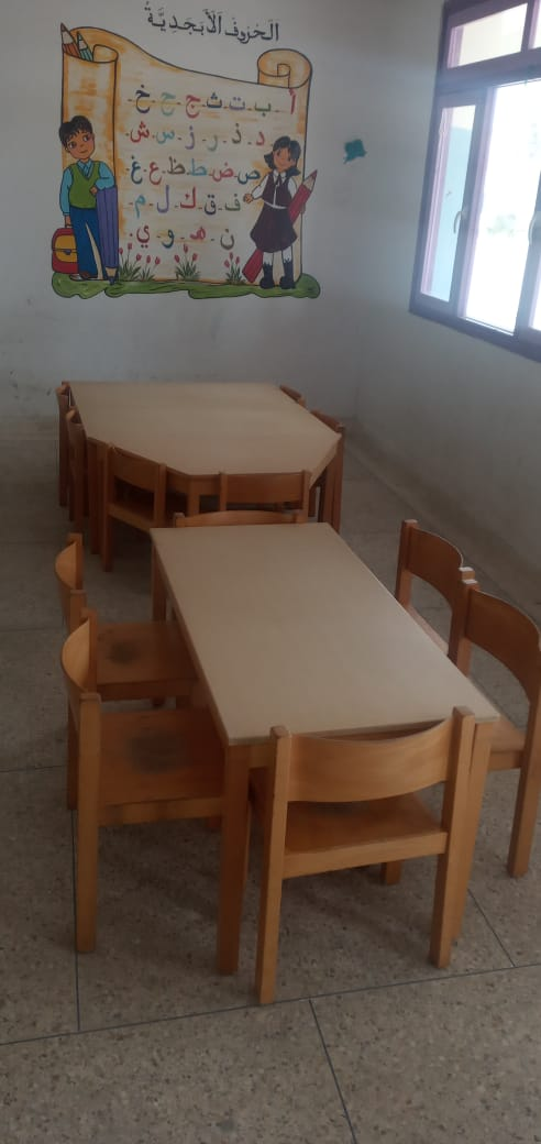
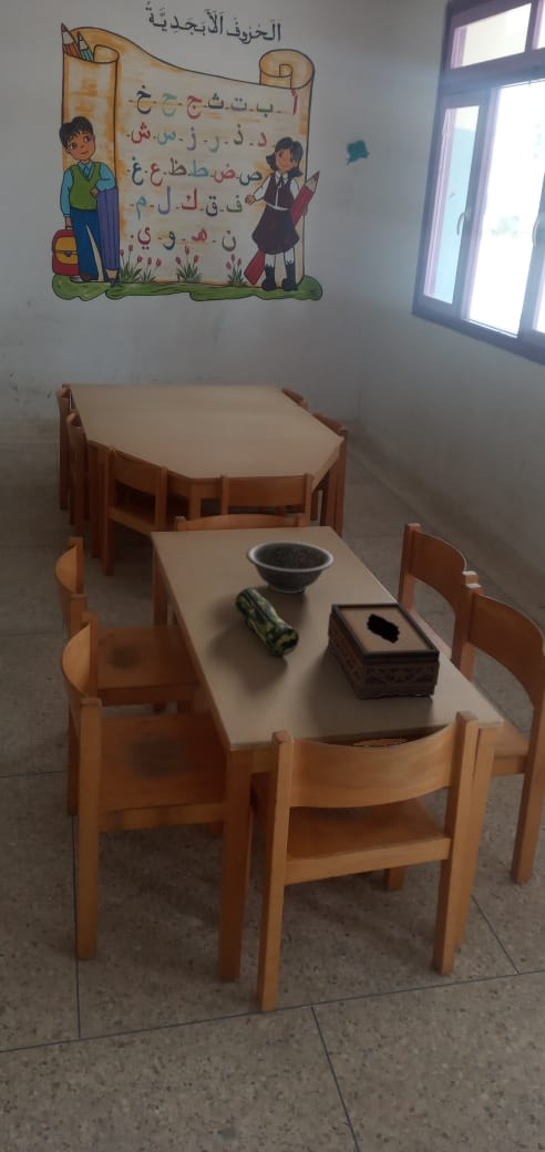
+ tissue box (380, 648)
+ pencil case (267, 621)
+ decorative bowl (288, 570)
